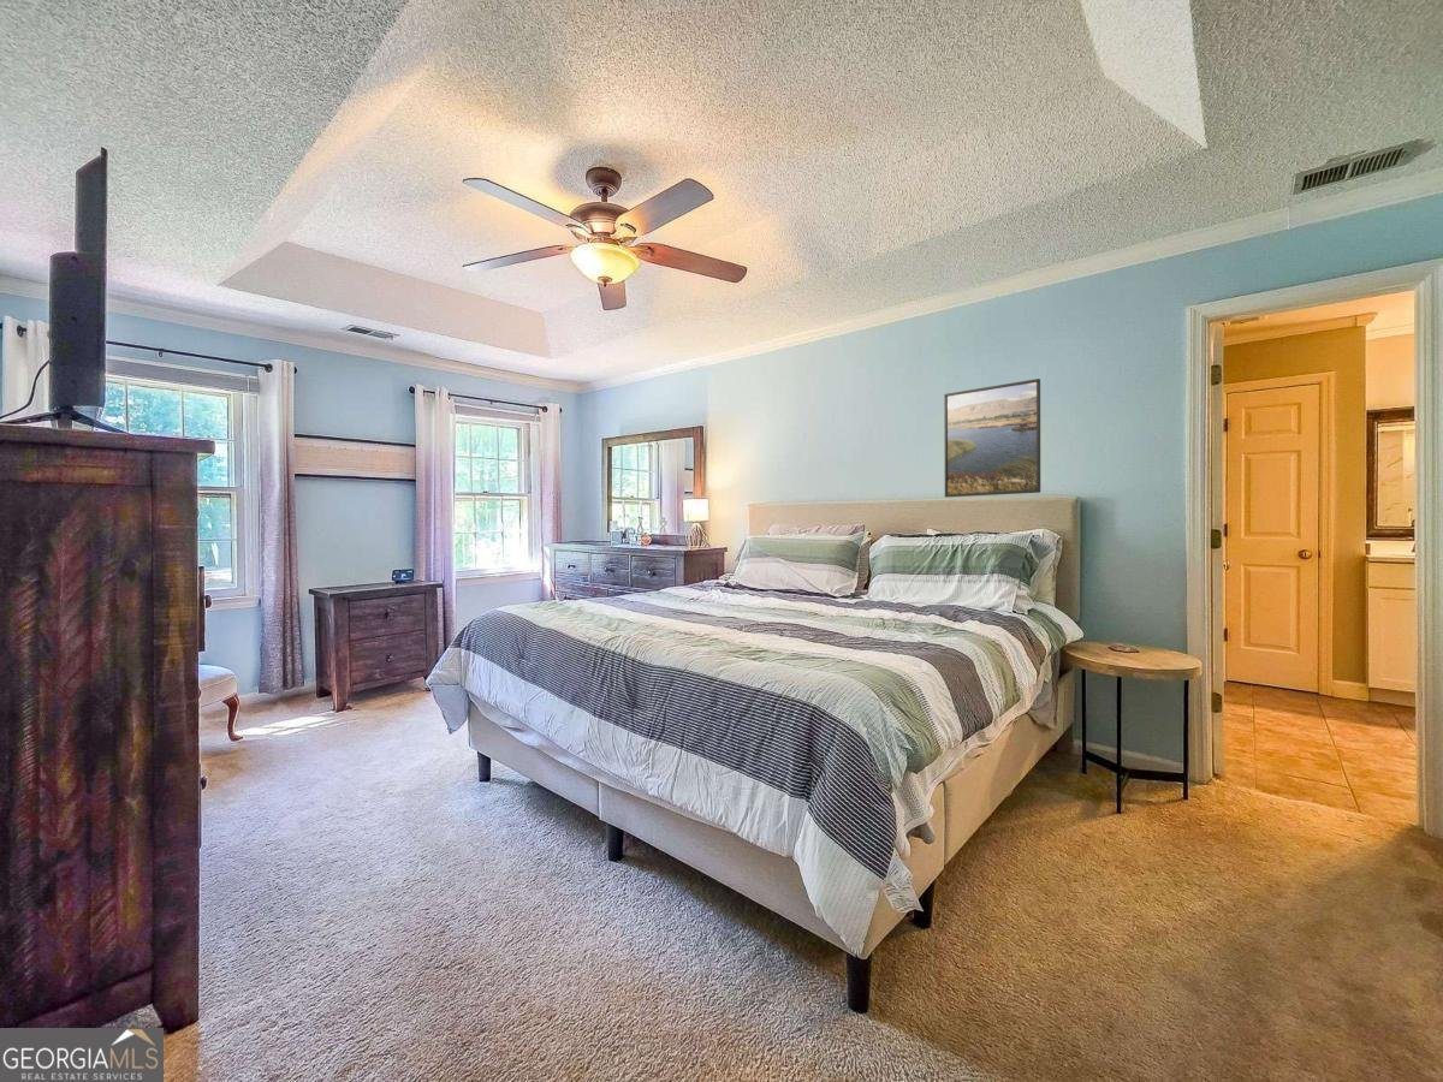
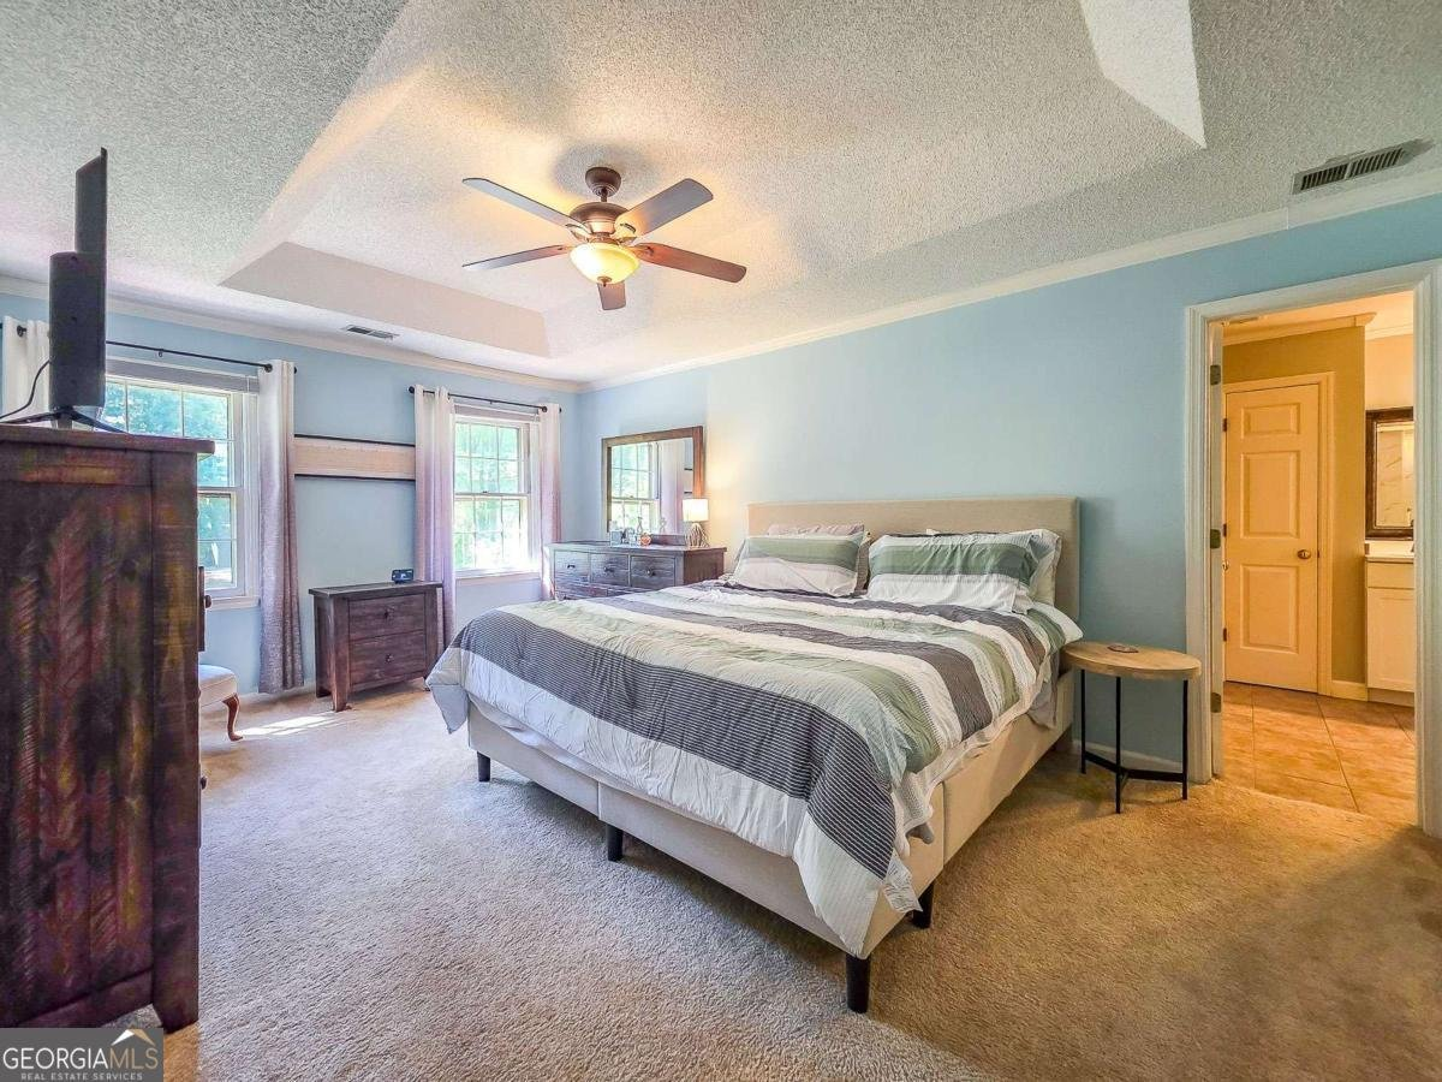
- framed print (990, 440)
